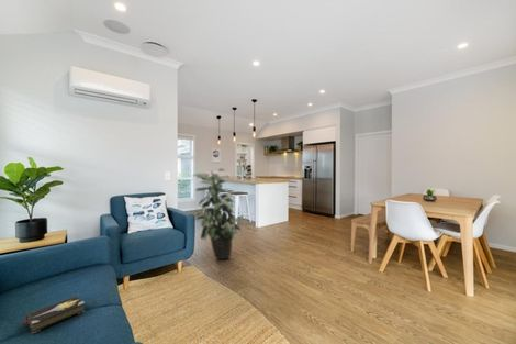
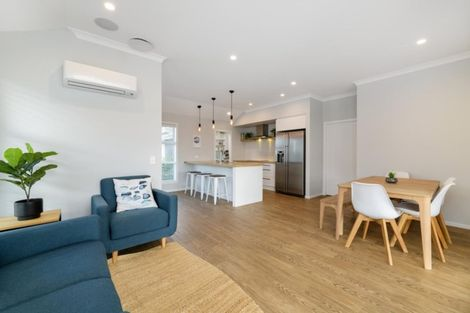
- hardback book (56, 311)
- indoor plant (217, 213)
